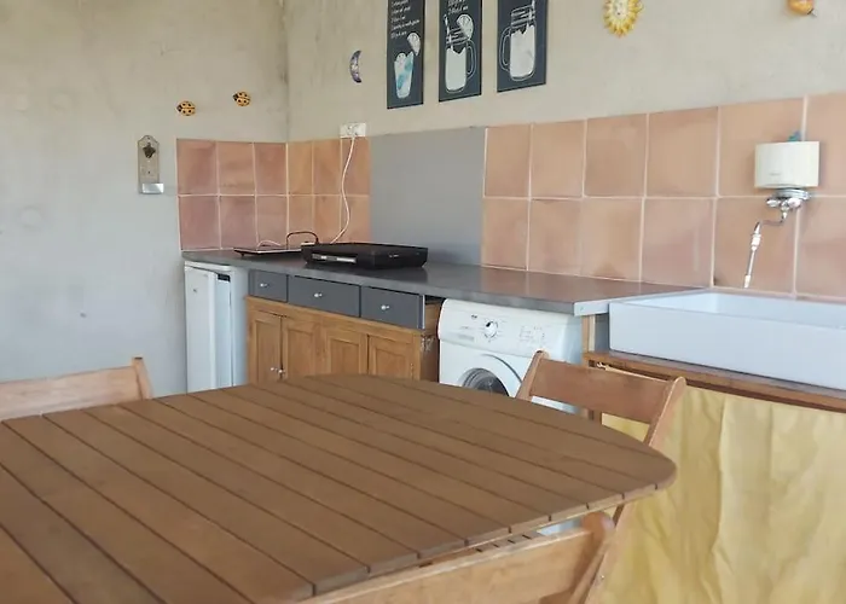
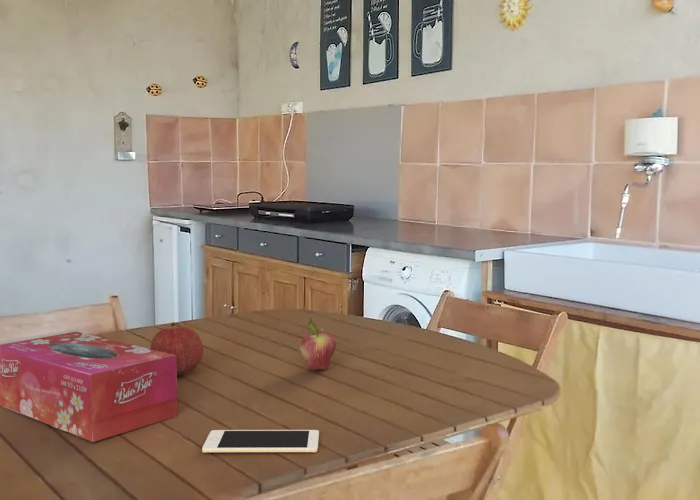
+ cell phone (262, 440)
+ fruit (175, 348)
+ fruit (317, 344)
+ tissue box (83, 380)
